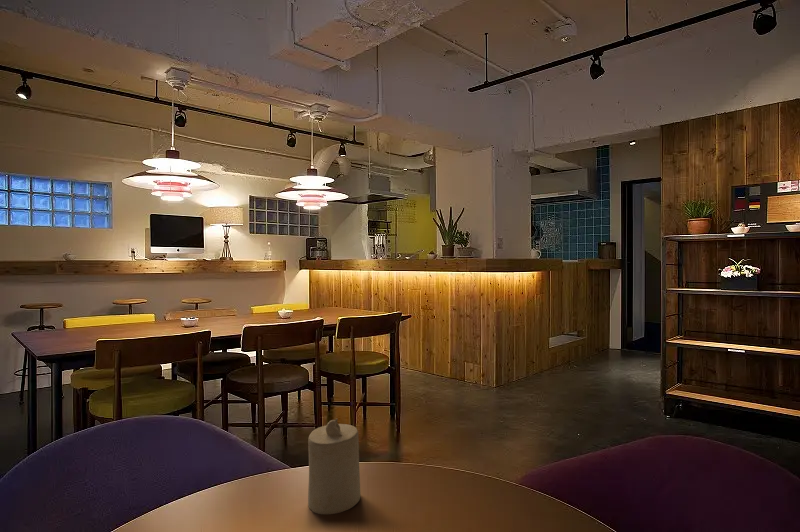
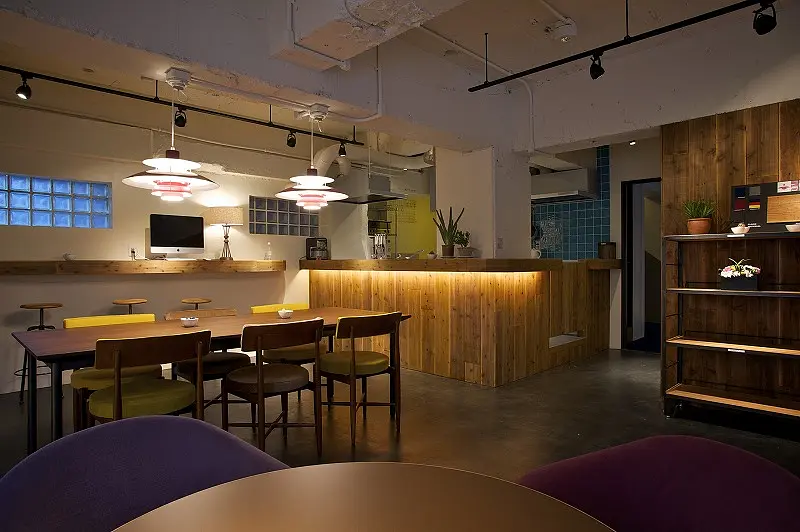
- candle (334, 459)
